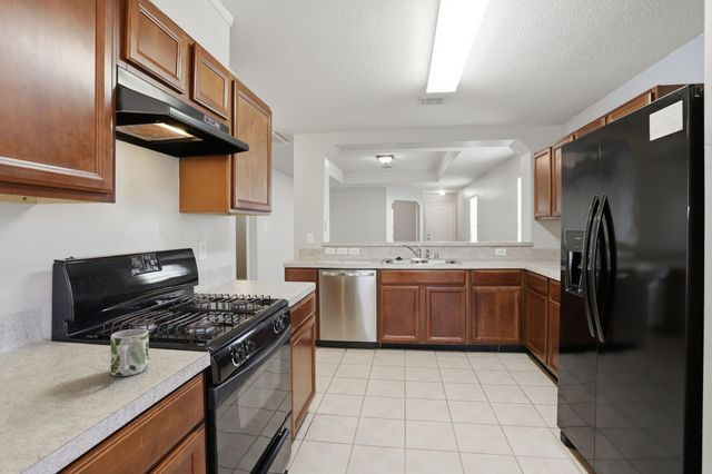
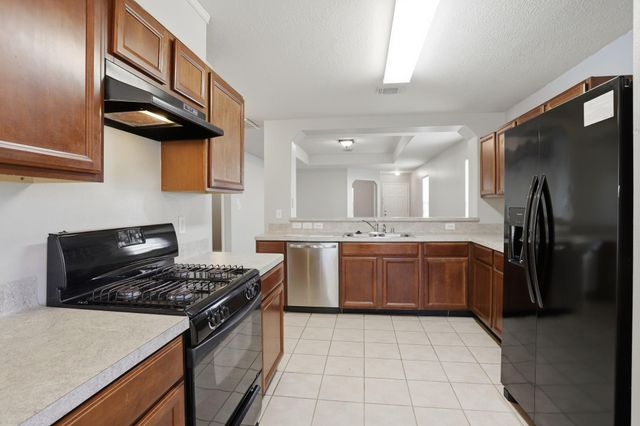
- mug (128, 354)
